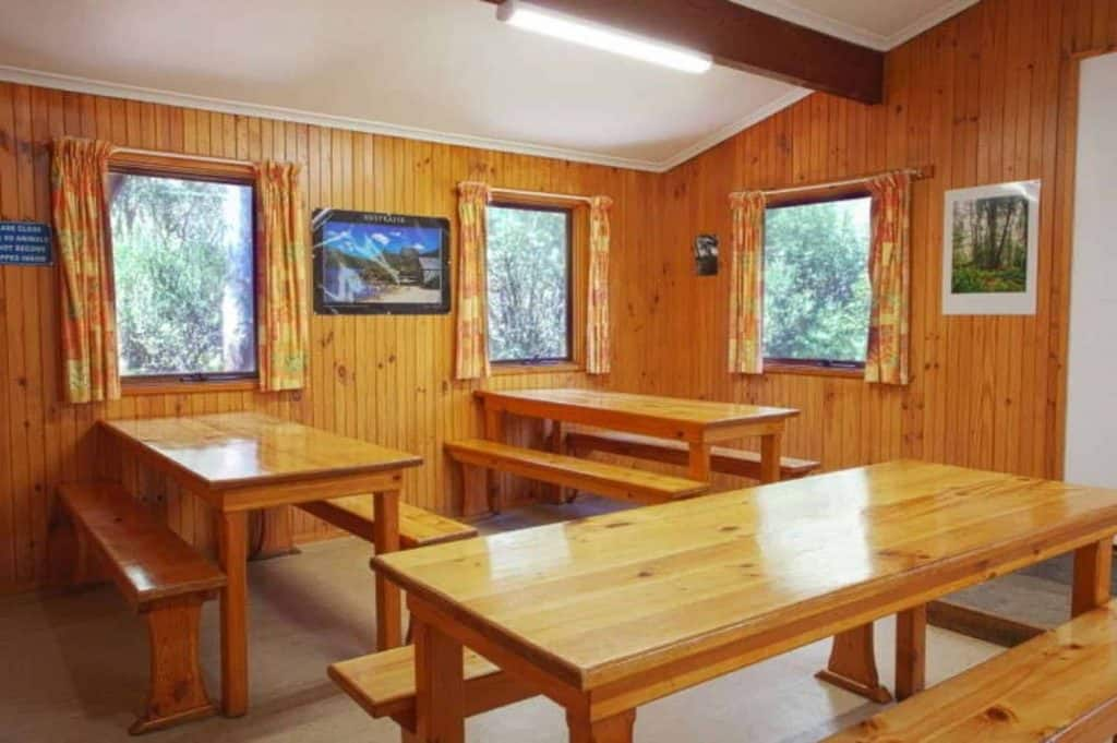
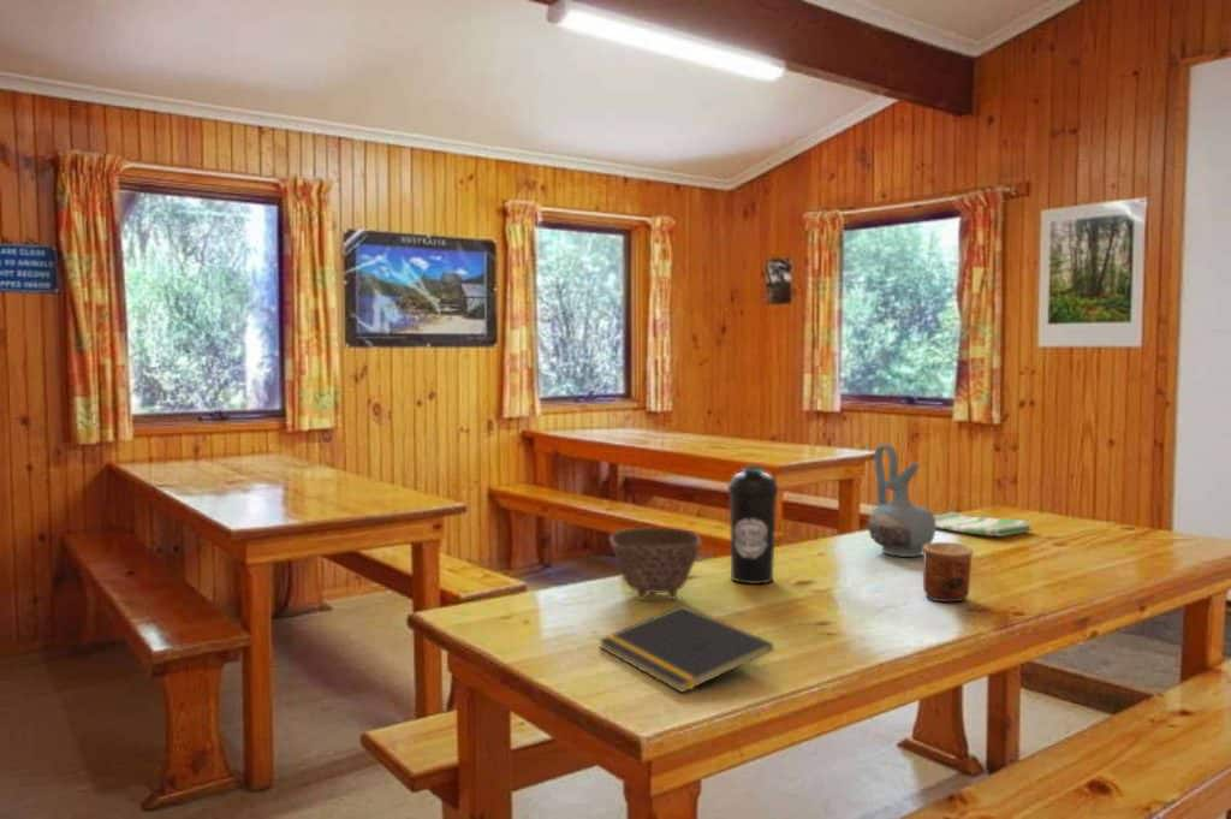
+ cup (947, 572)
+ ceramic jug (902, 499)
+ bowl (654, 566)
+ dish towel (973, 523)
+ water bottle (753, 523)
+ notepad (682, 645)
